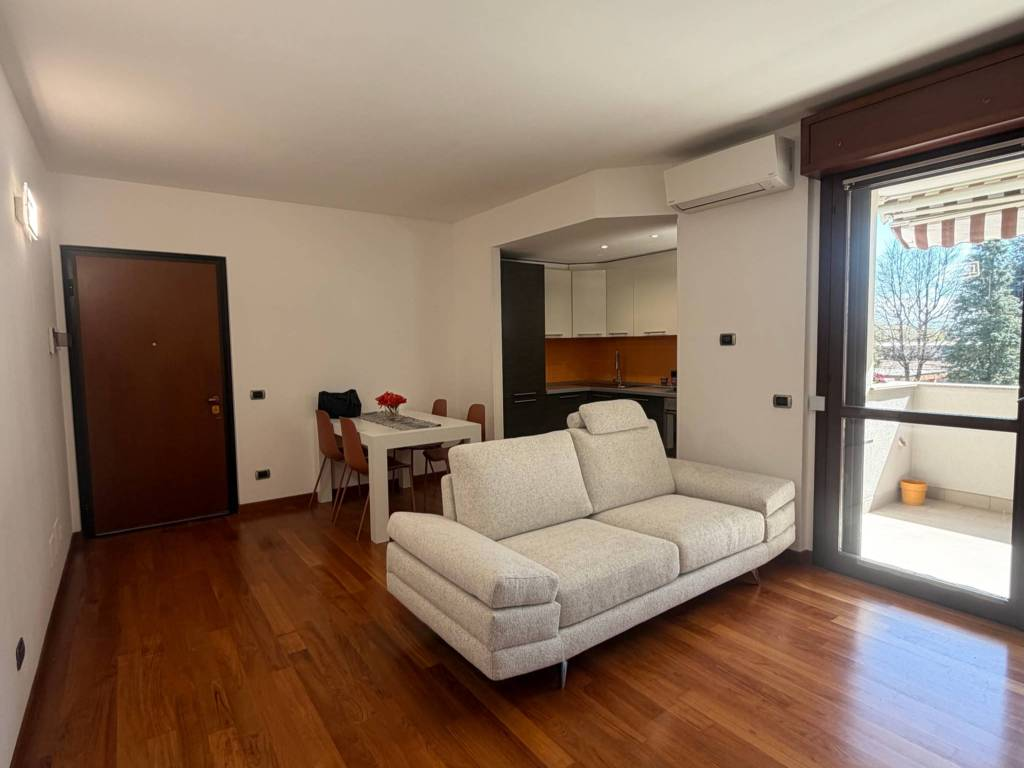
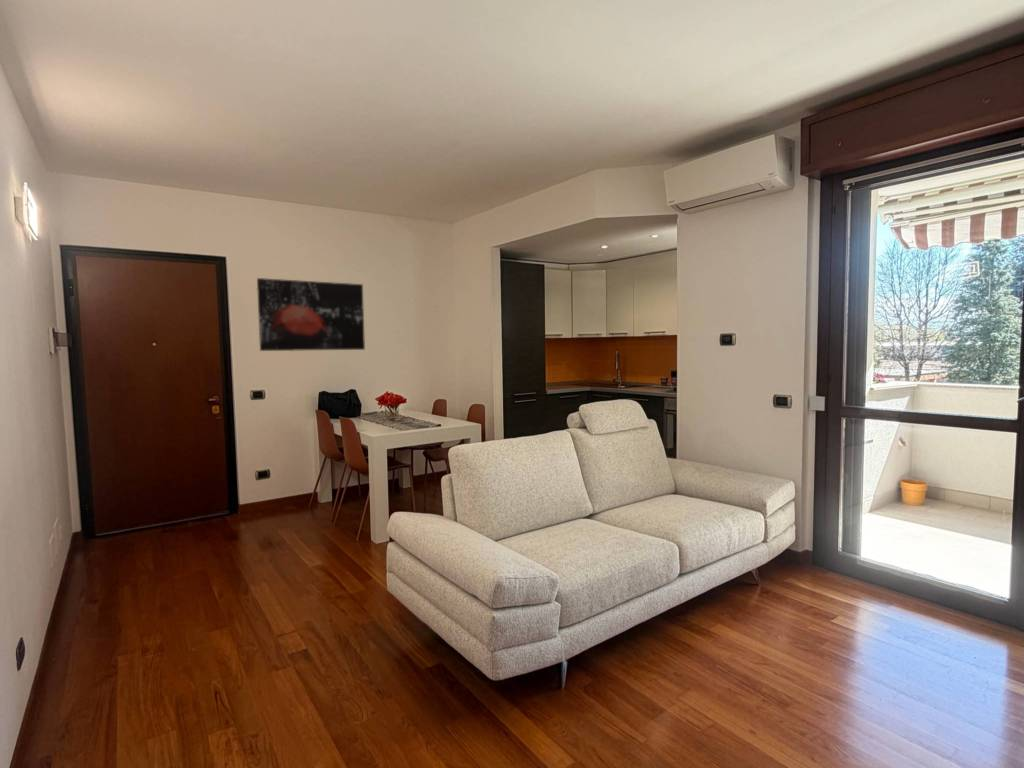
+ wall art (313, 316)
